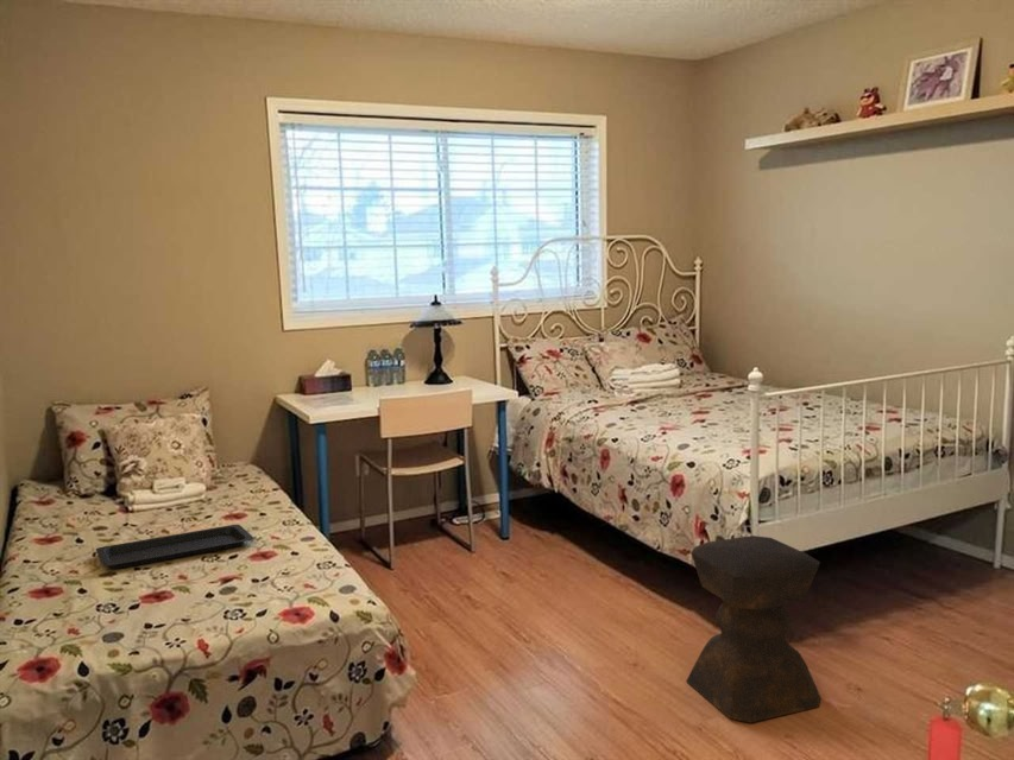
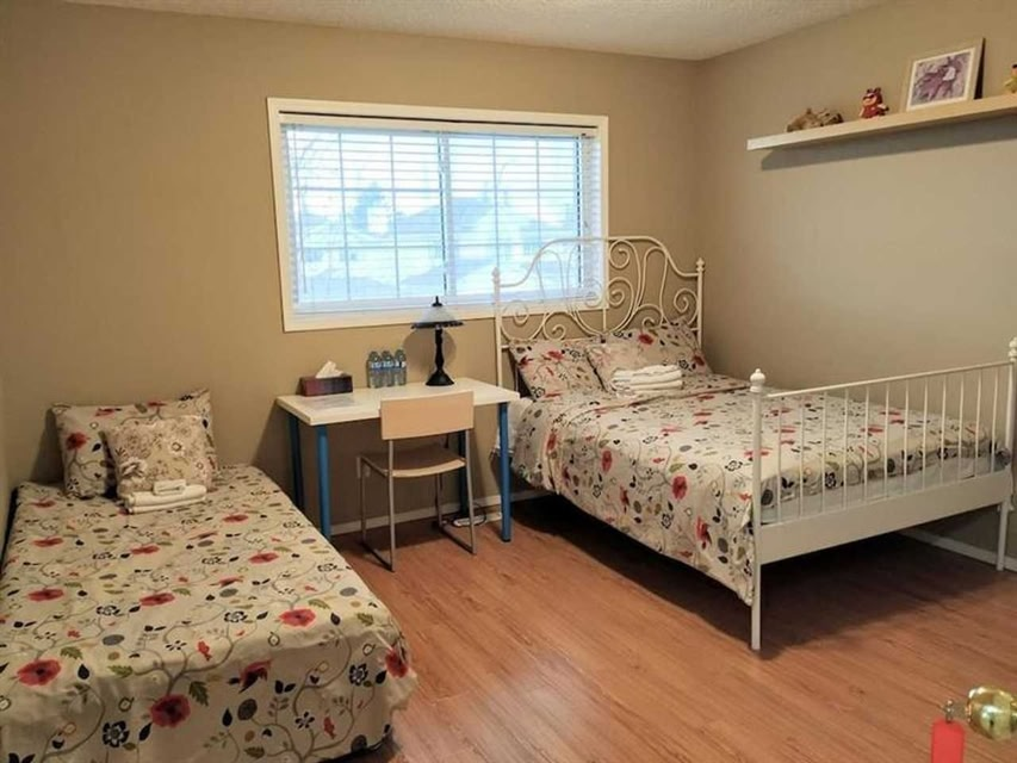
- serving tray (176, 546)
- stool (752, 620)
